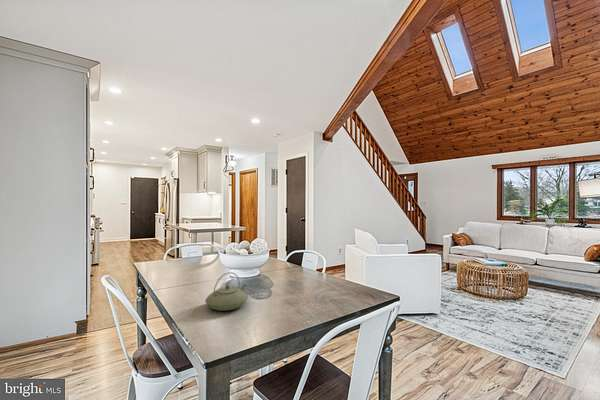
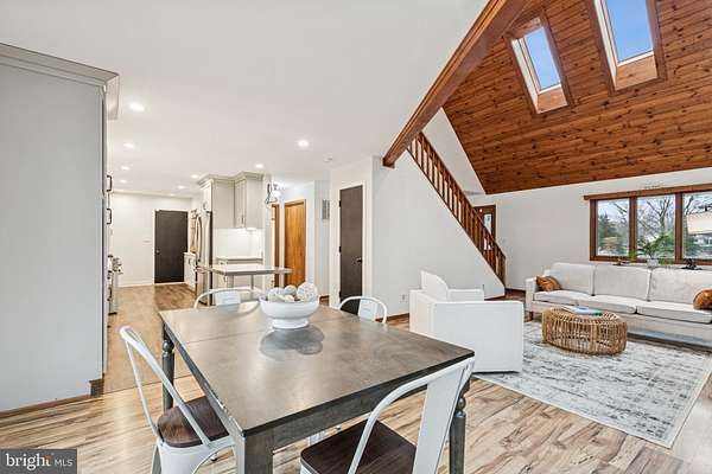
- teapot (229, 288)
